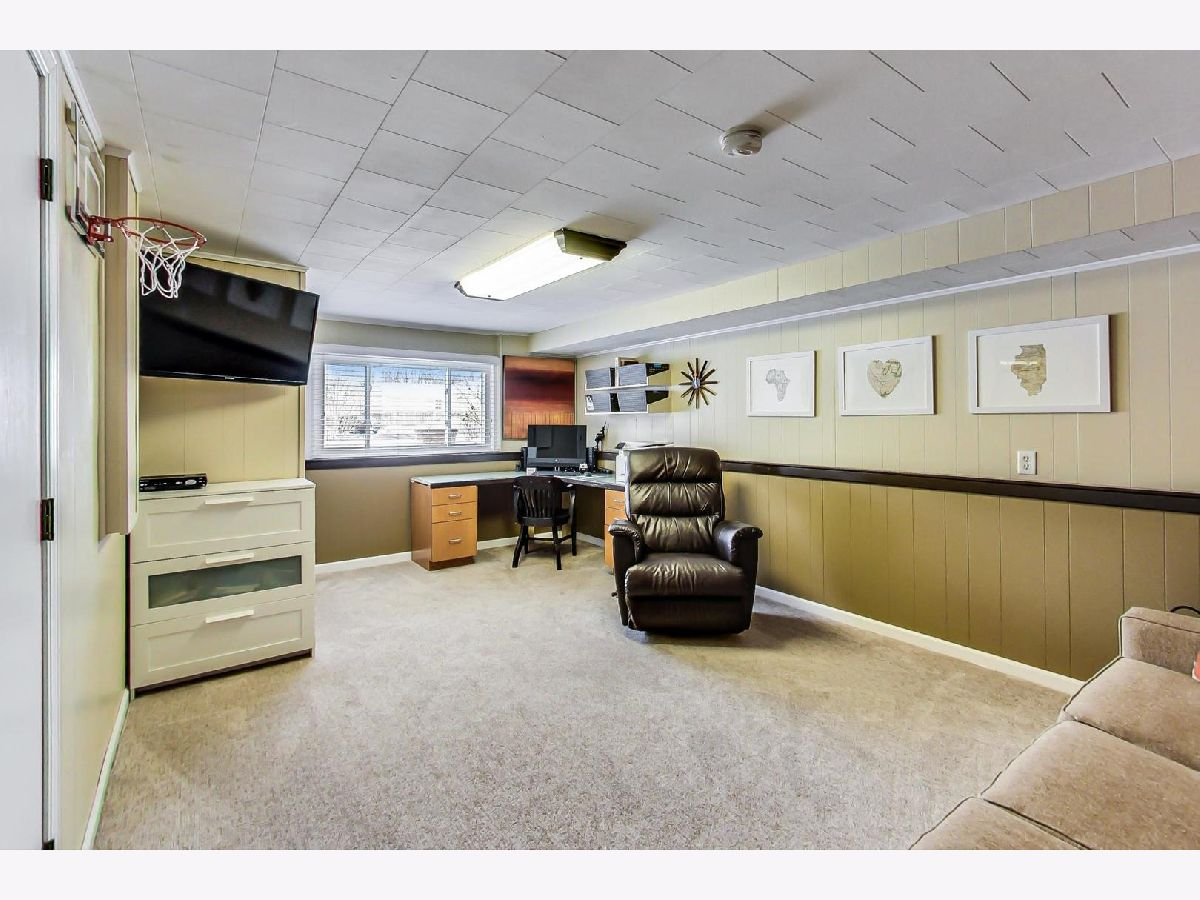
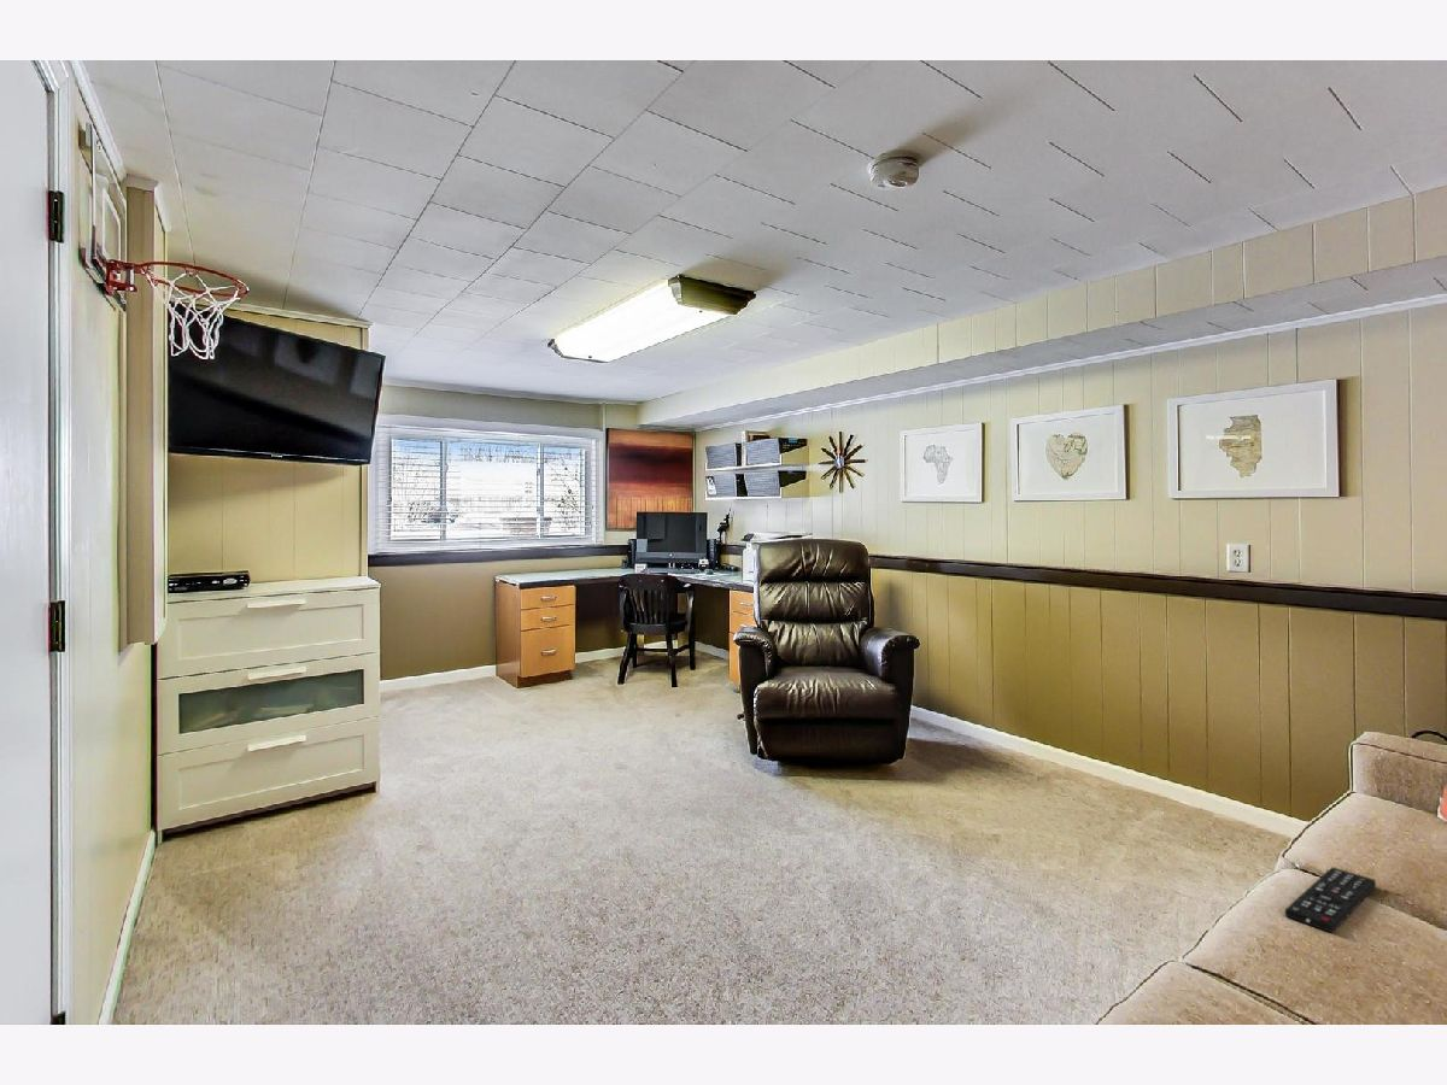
+ remote control (1331, 896)
